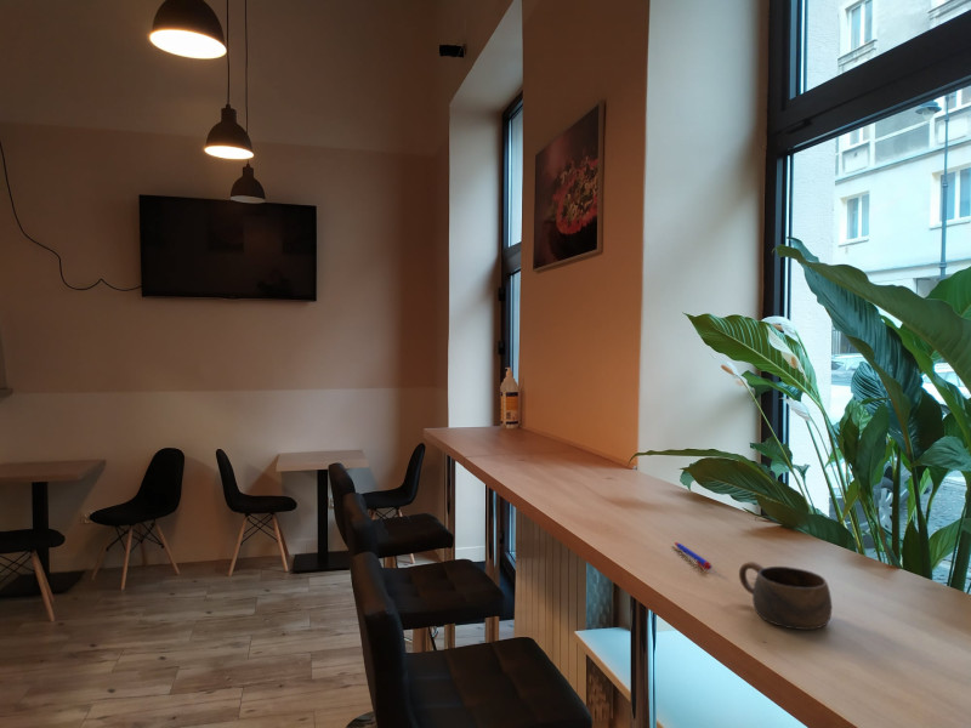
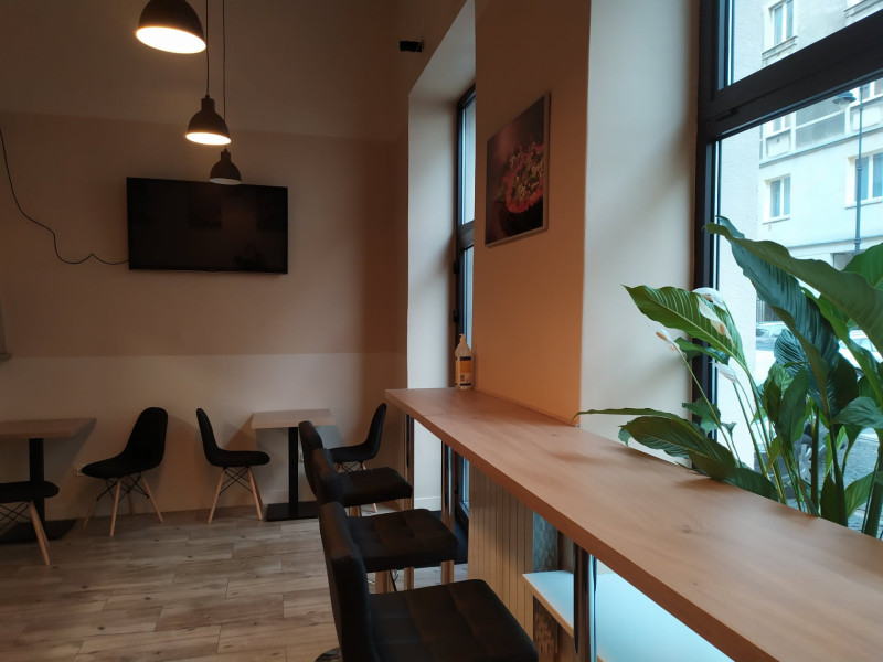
- cup (782, 591)
- pen (691, 553)
